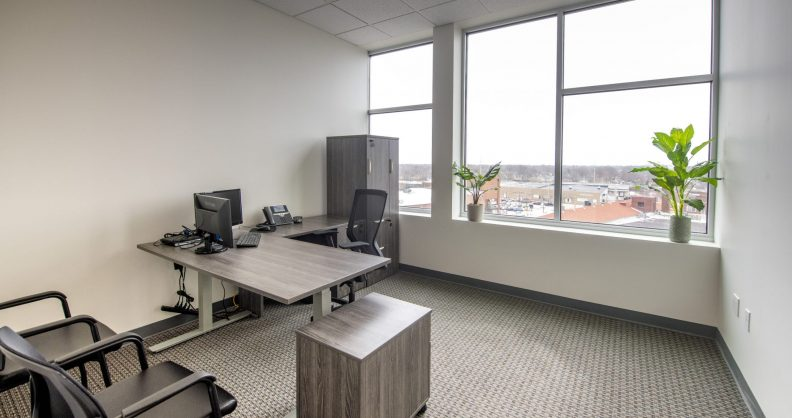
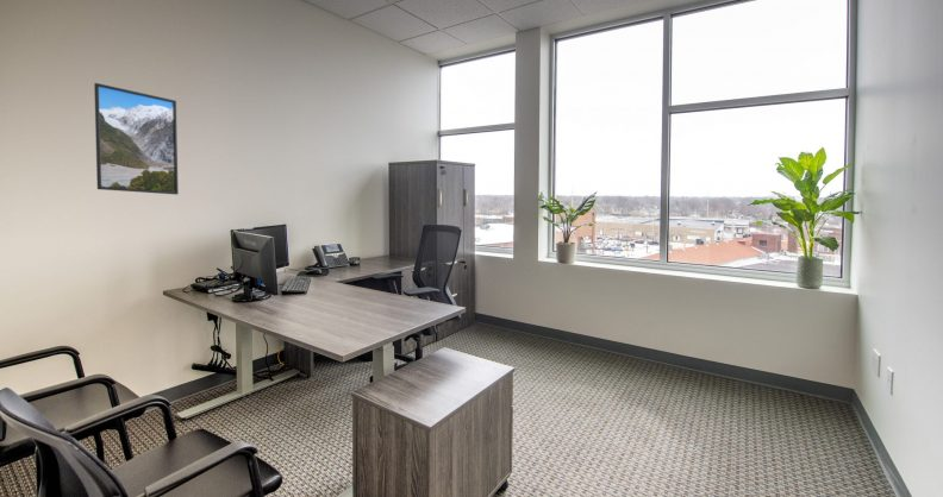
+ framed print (138, 141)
